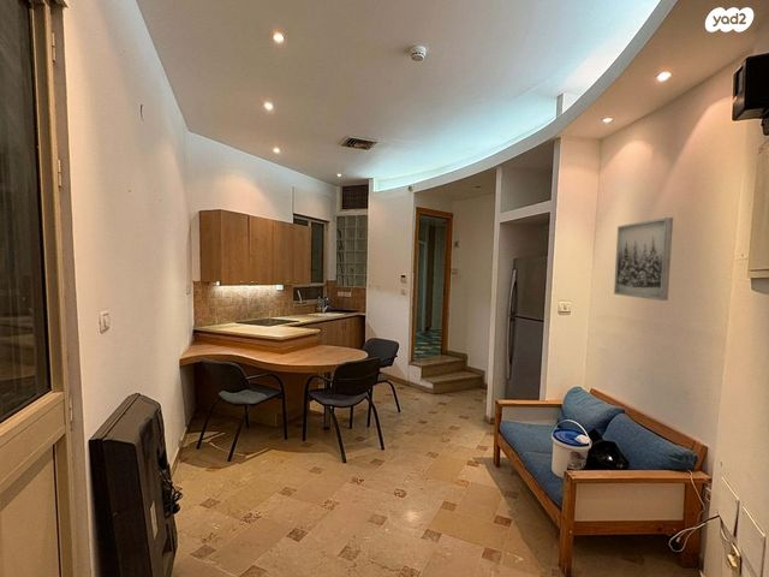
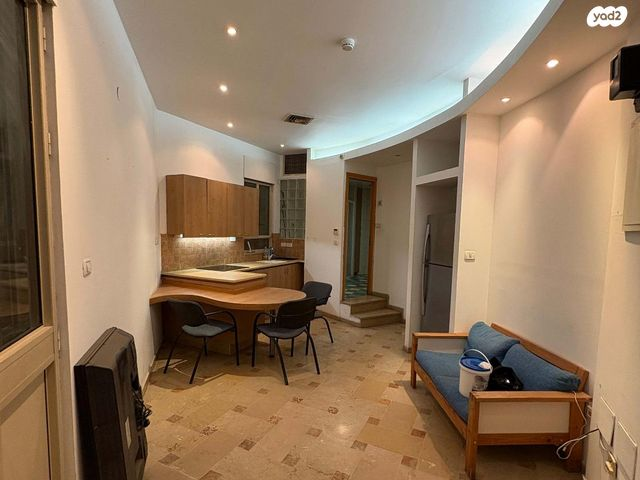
- wall art (639, 260)
